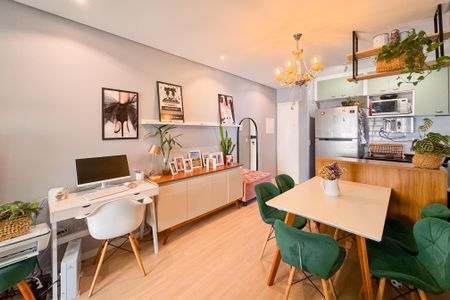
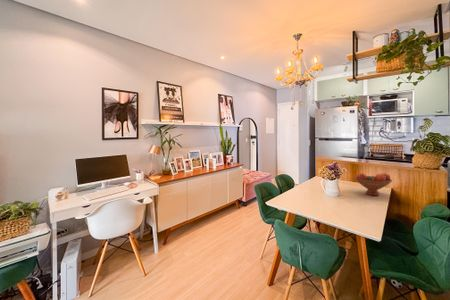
+ fruit bowl (372, 183)
